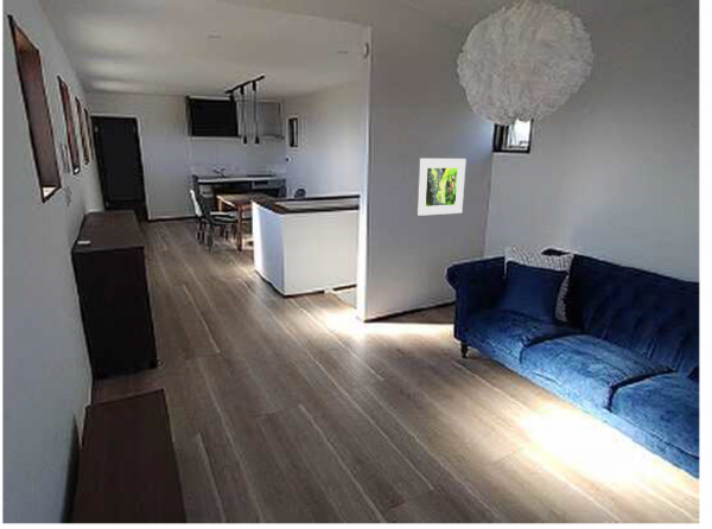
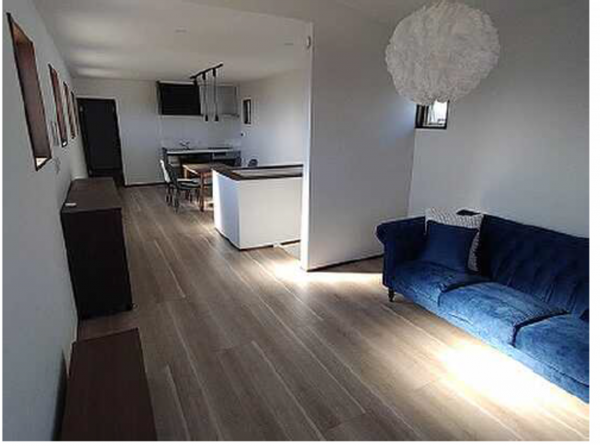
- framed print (441, 186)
